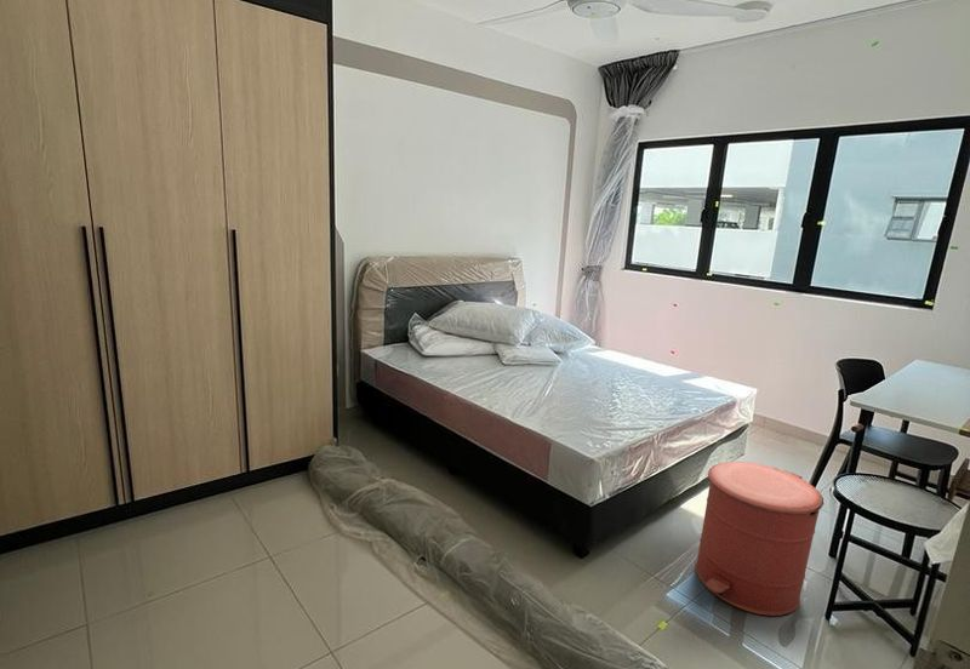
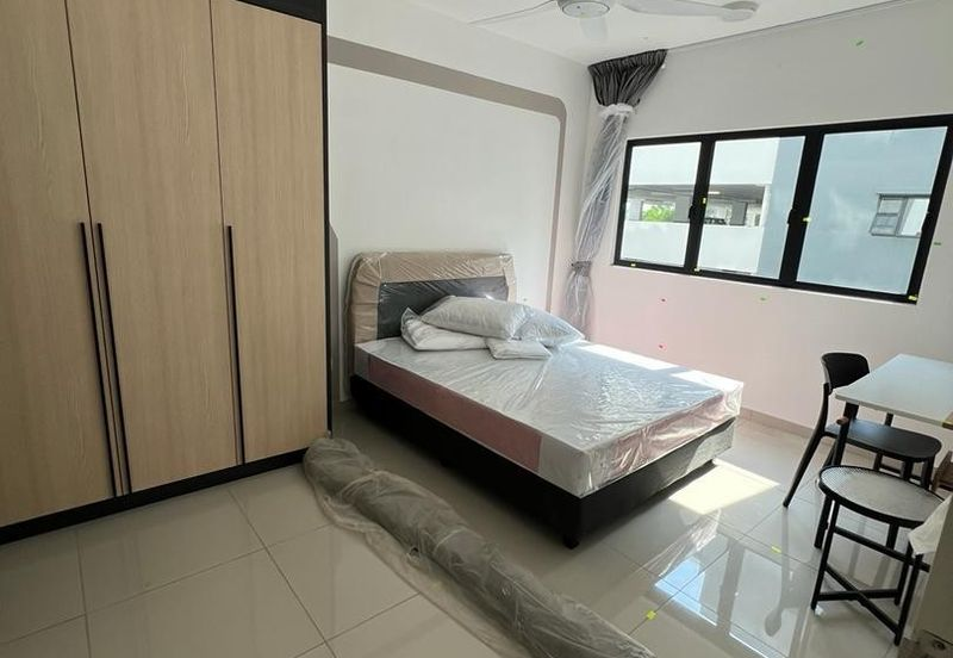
- trash can (754, 532)
